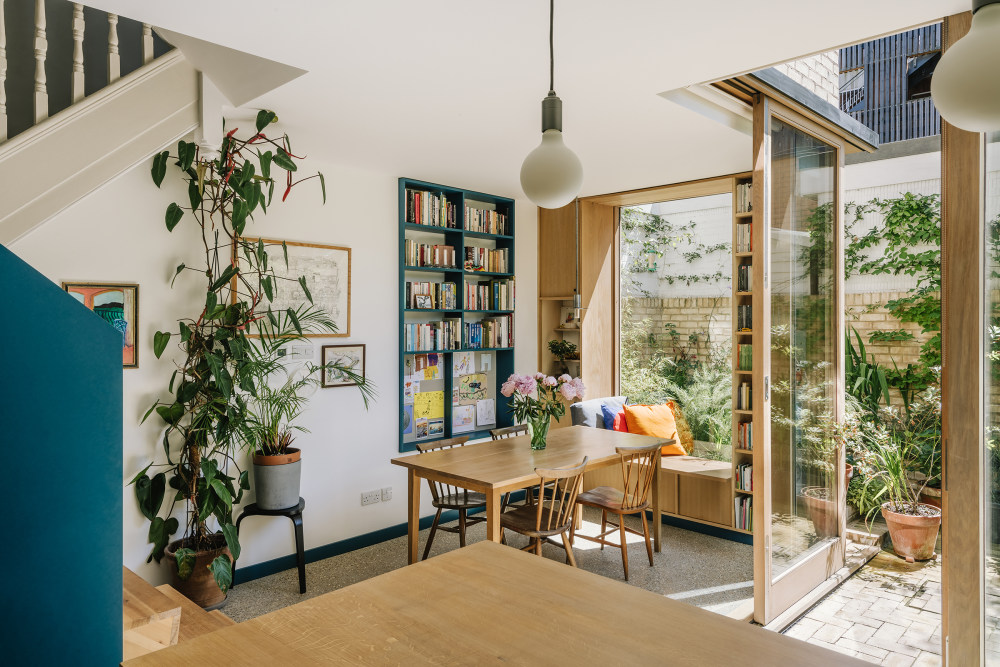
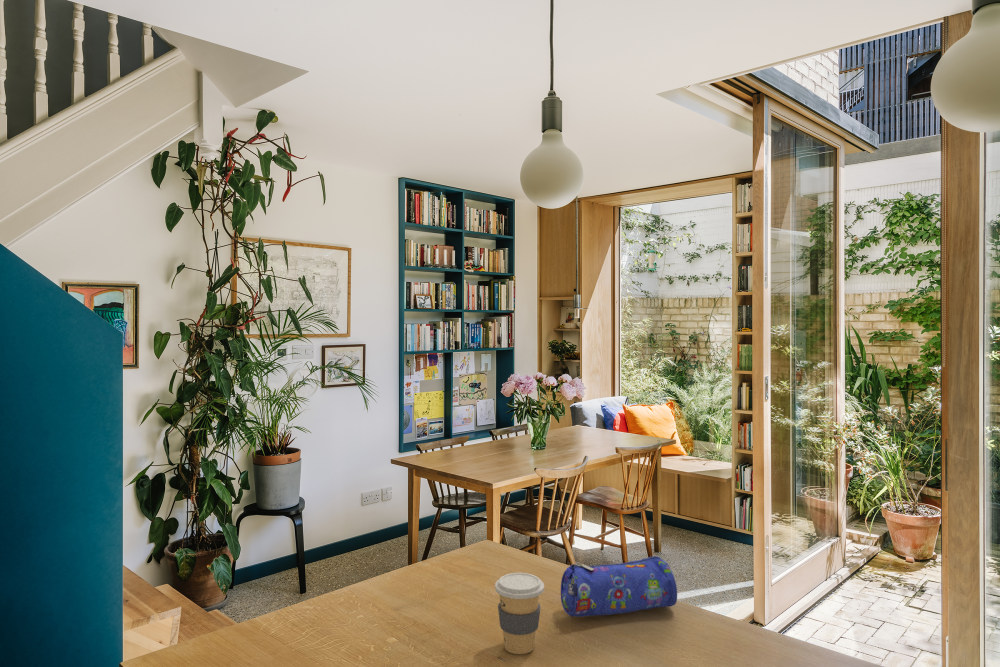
+ pencil case (617, 584)
+ coffee cup (519, 613)
